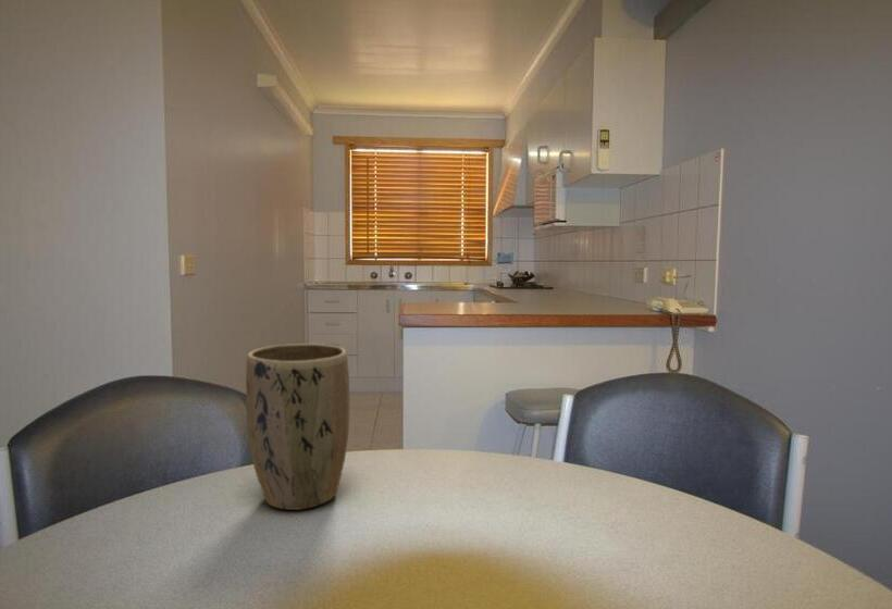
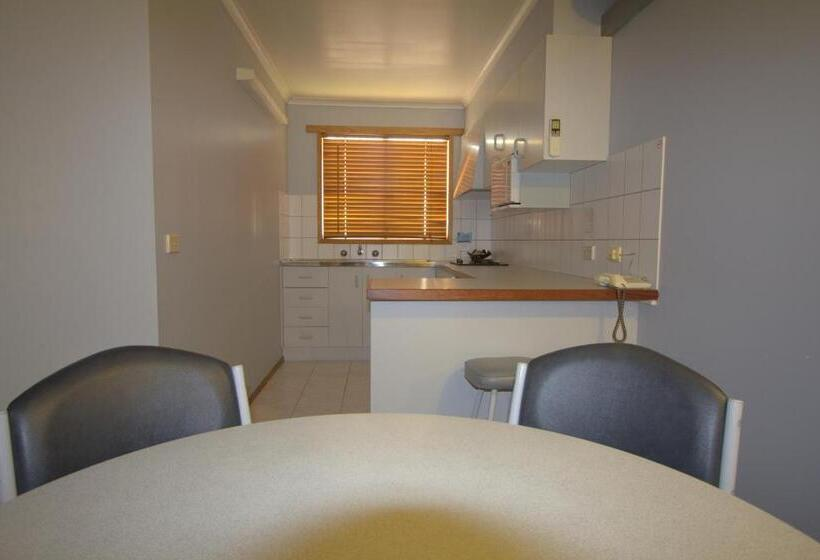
- plant pot (299, 423)
